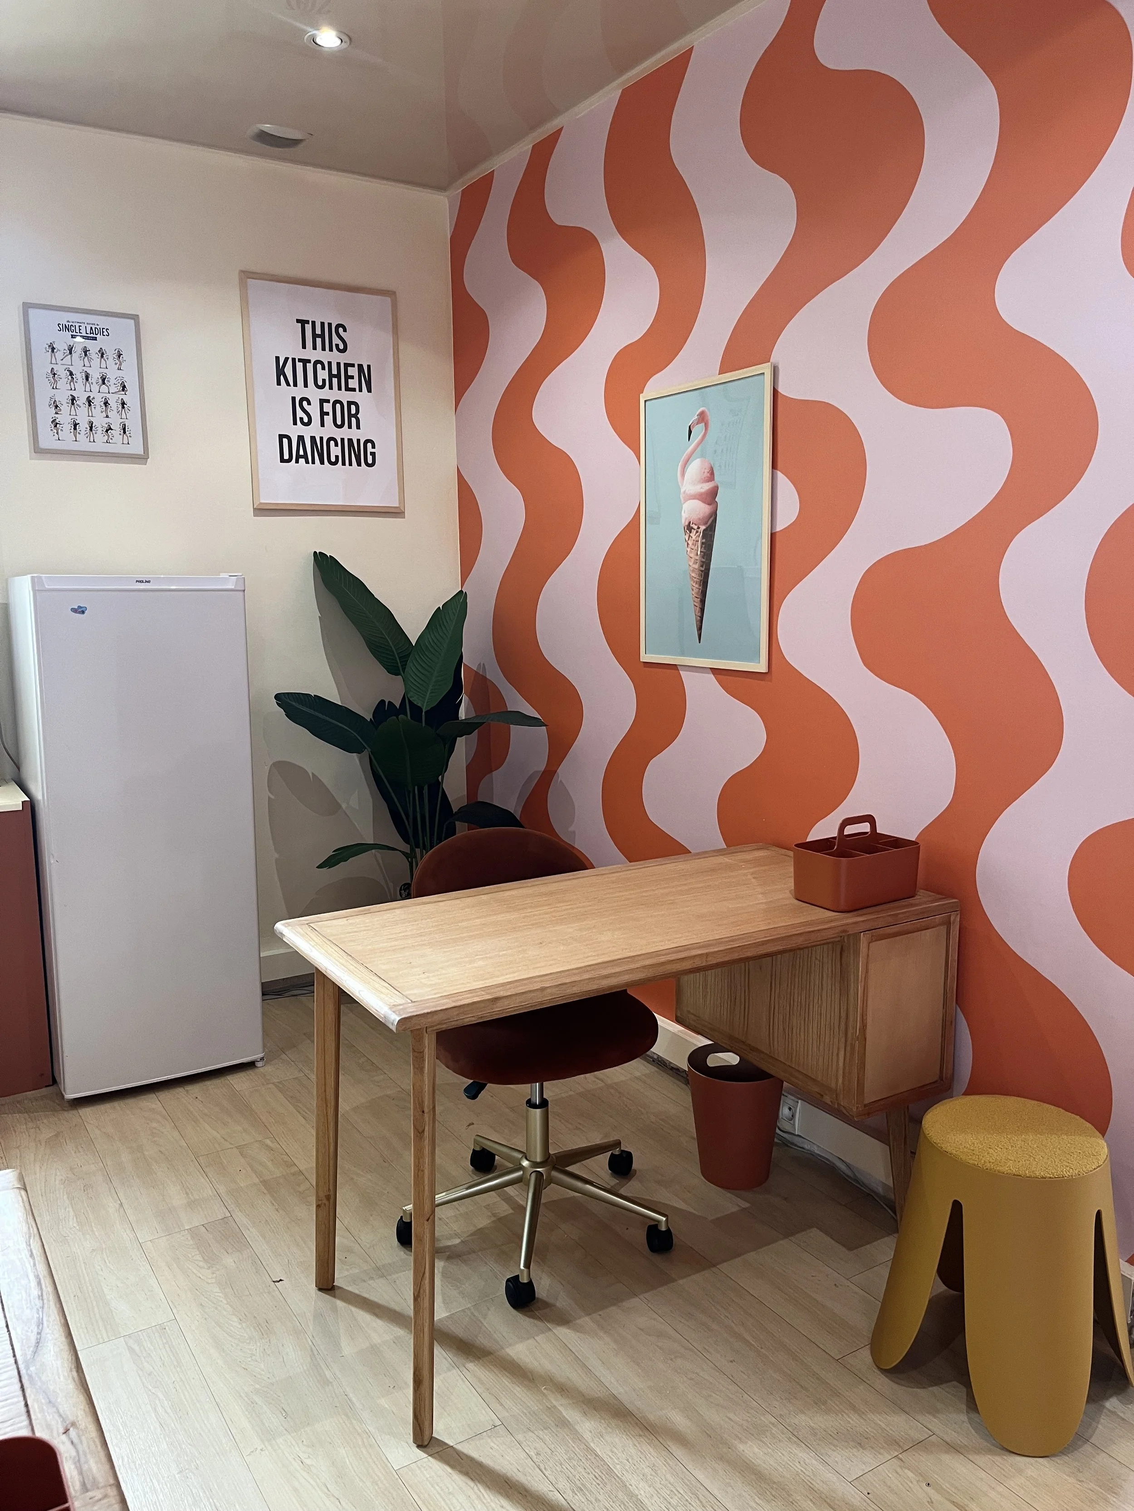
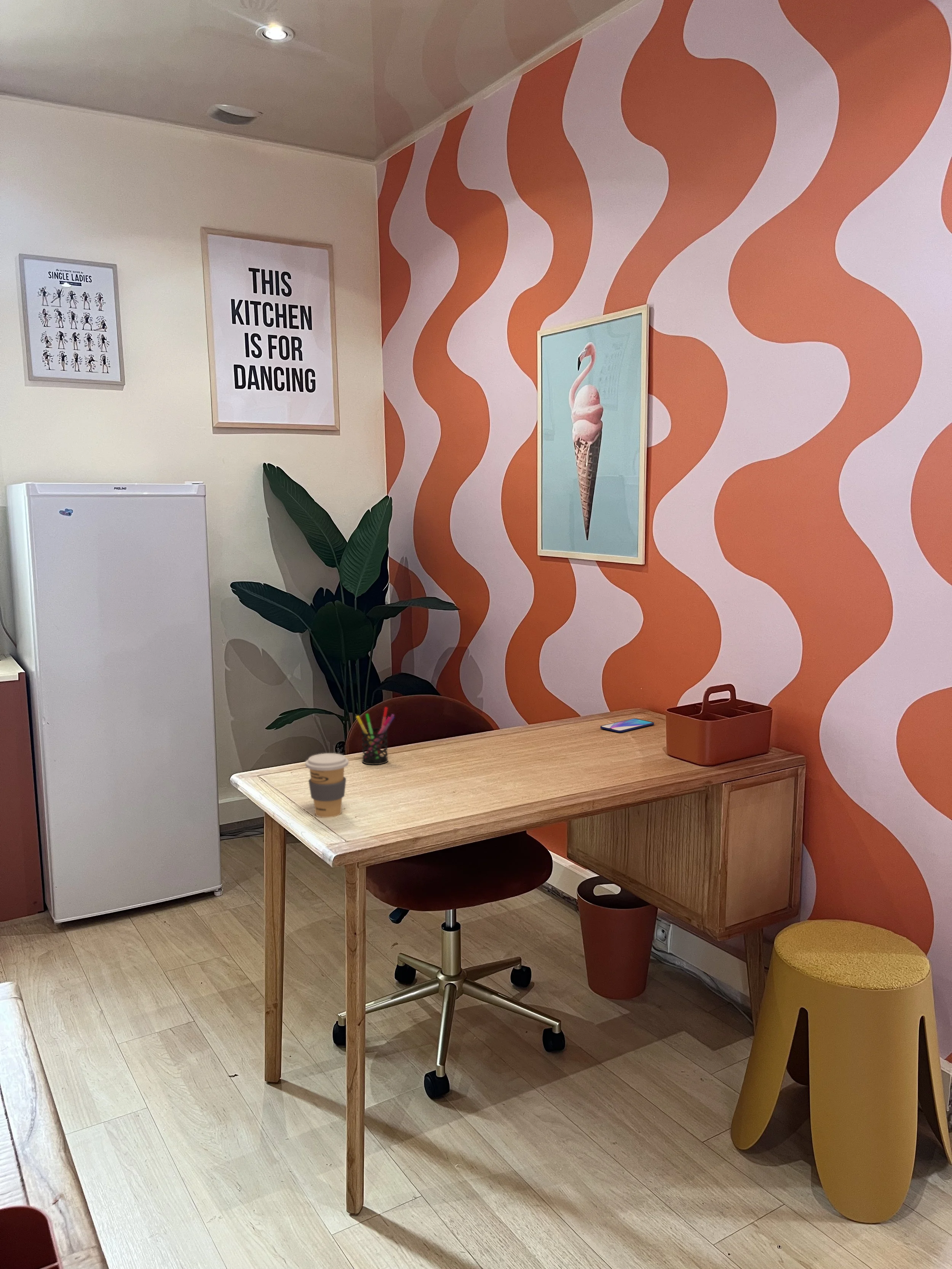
+ coffee cup (327, 785)
+ pen holder (375, 734)
+ smartphone (627, 725)
